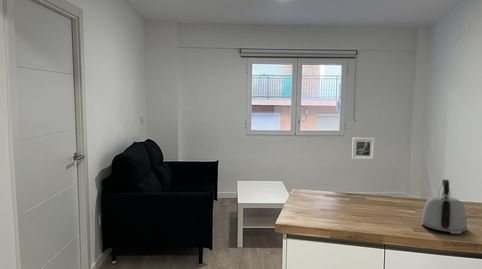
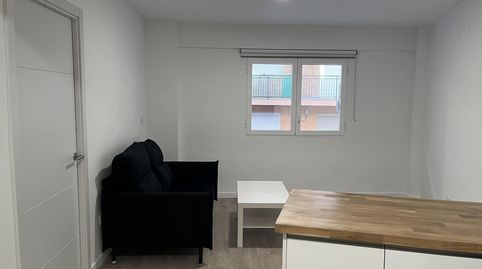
- kettle (444, 203)
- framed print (363, 148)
